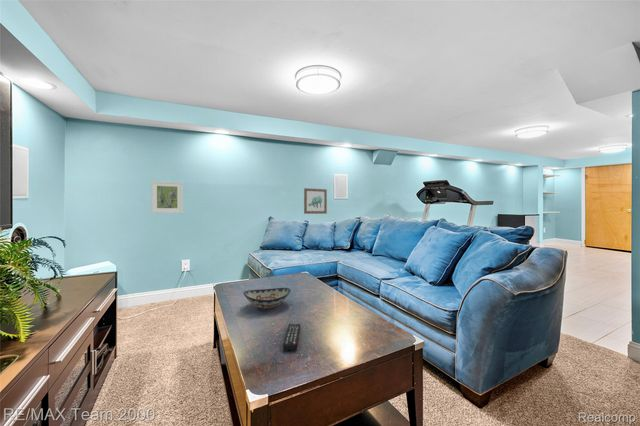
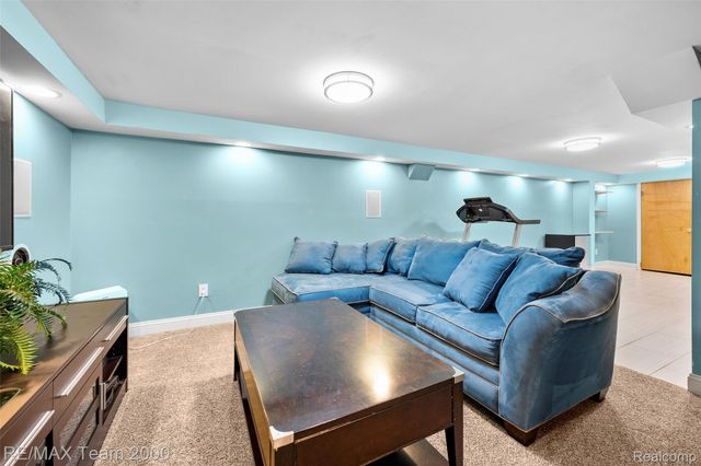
- decorative bowl (267, 298)
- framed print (167, 197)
- remote control (292, 335)
- wall art (315, 201)
